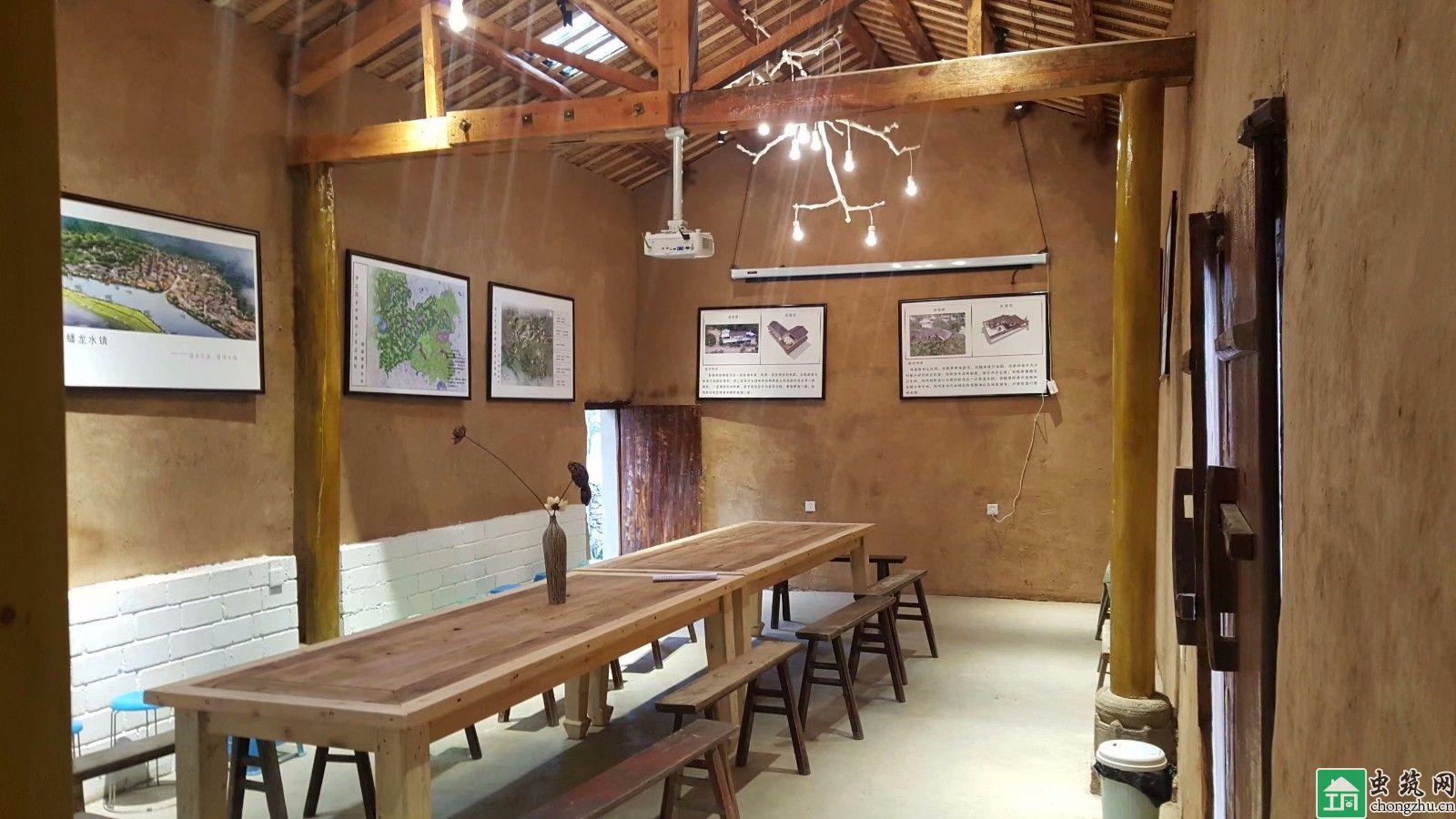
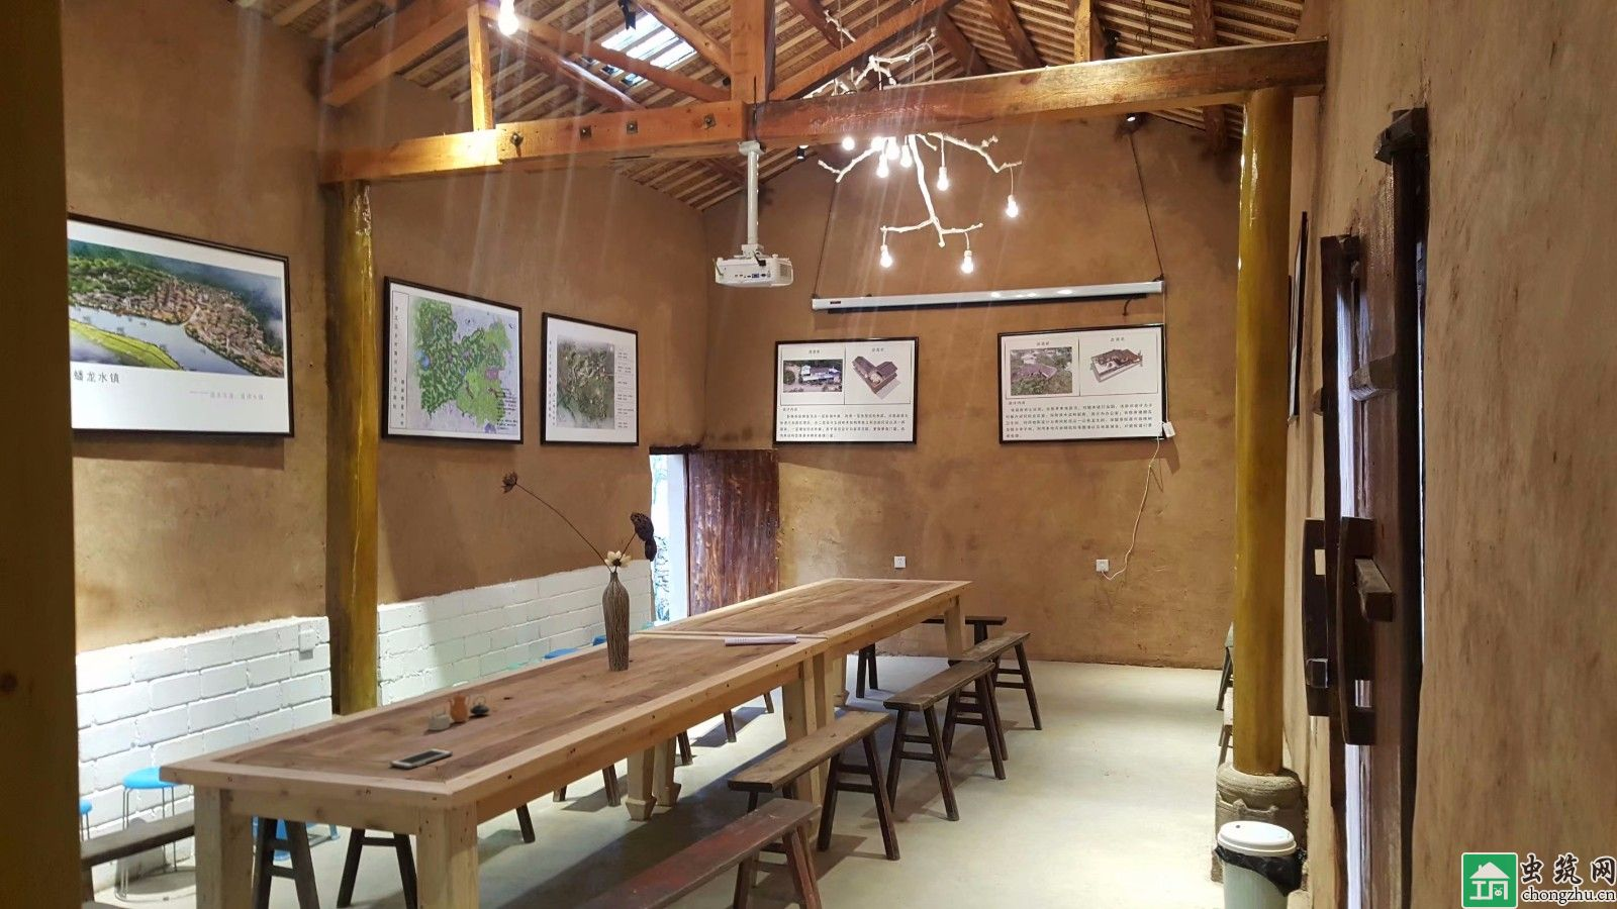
+ teapot (458, 706)
+ cell phone (421, 758)
